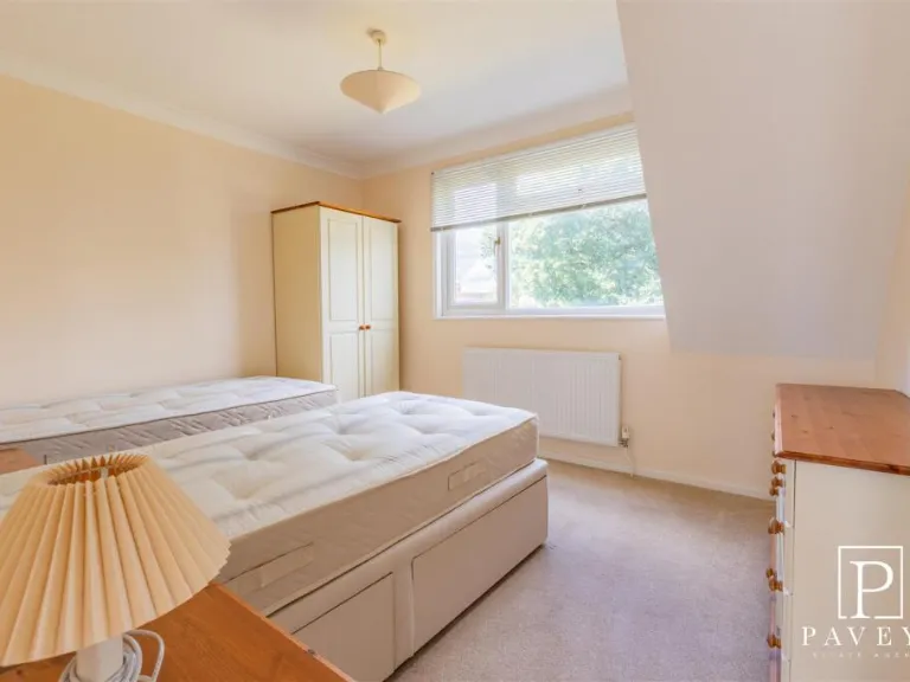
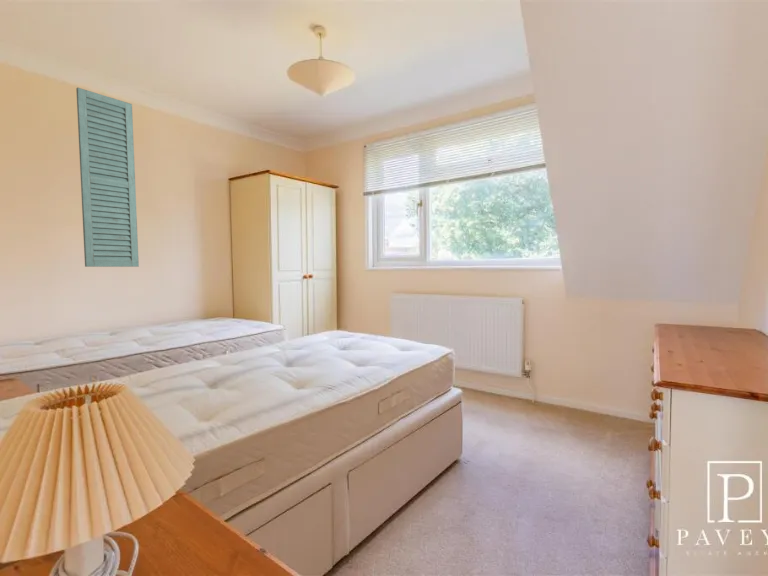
+ wall art (109, 182)
